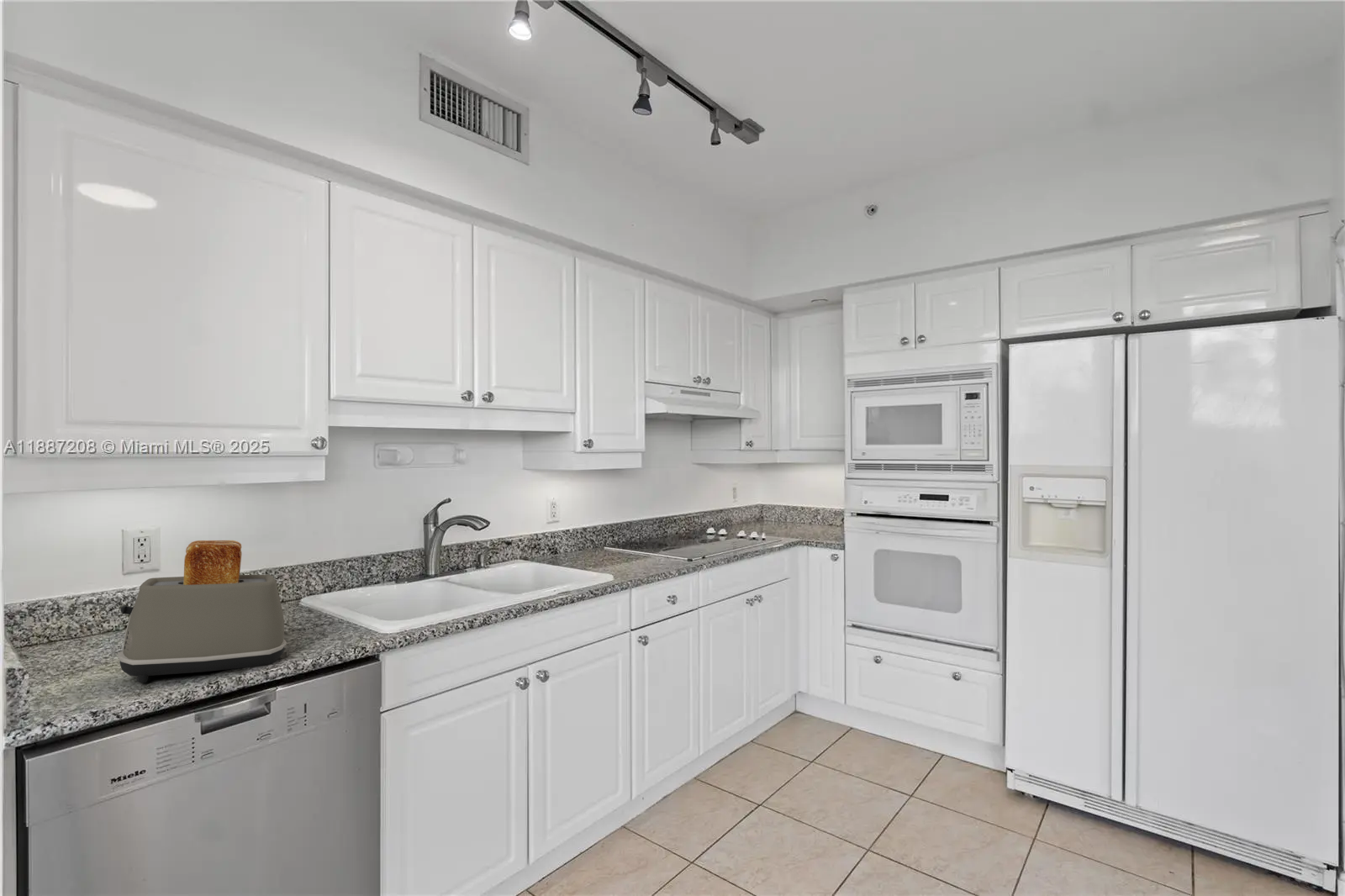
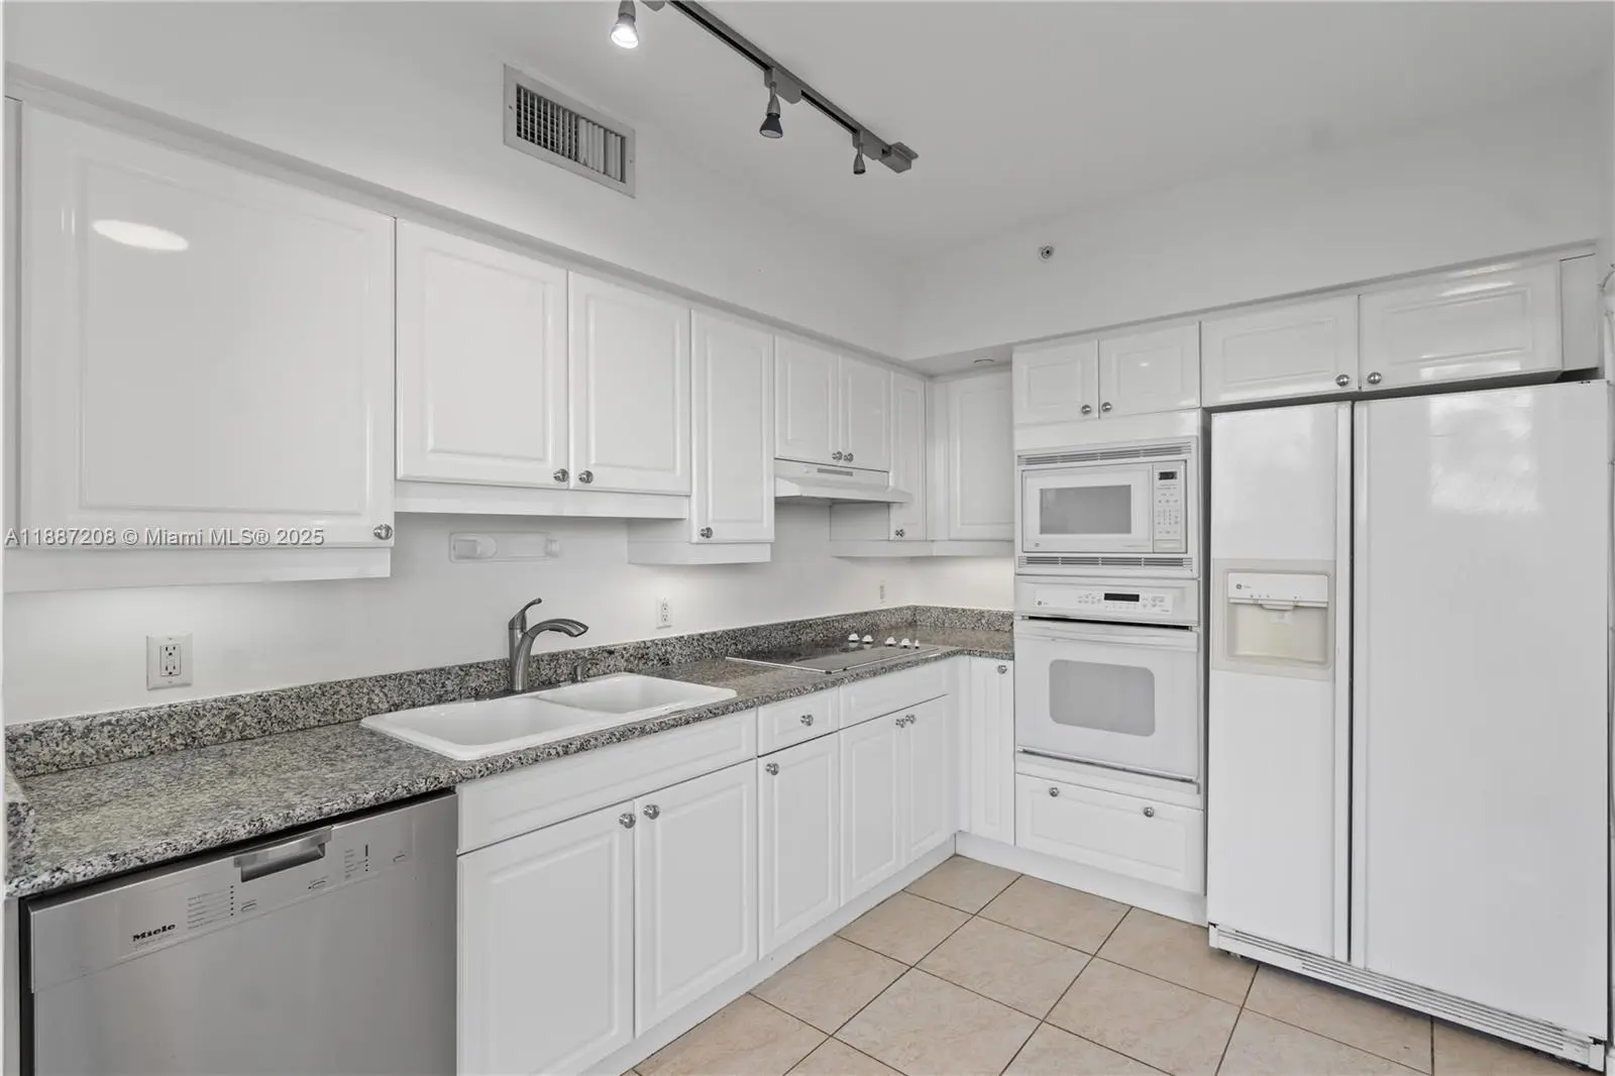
- toaster (206, 604)
